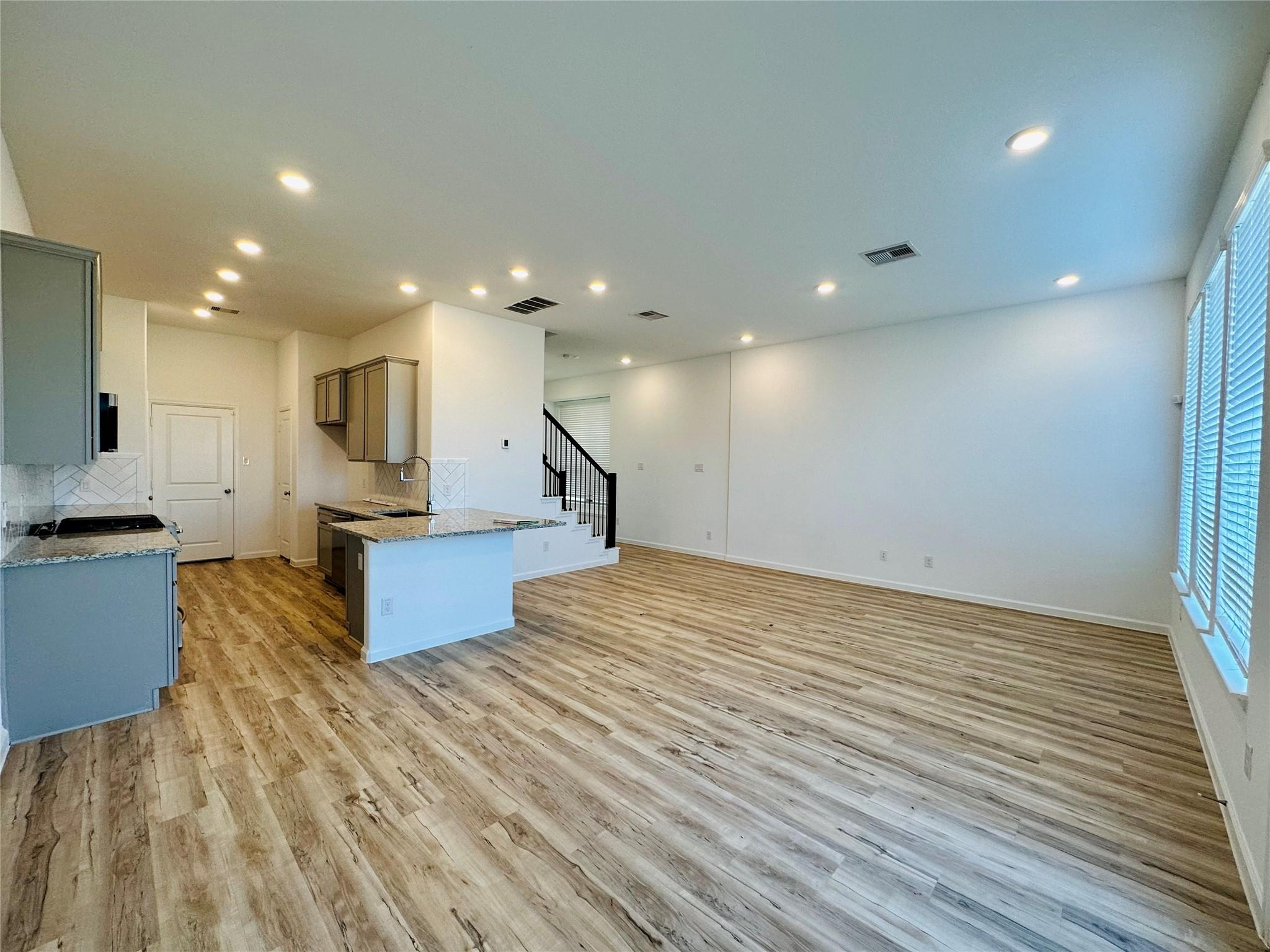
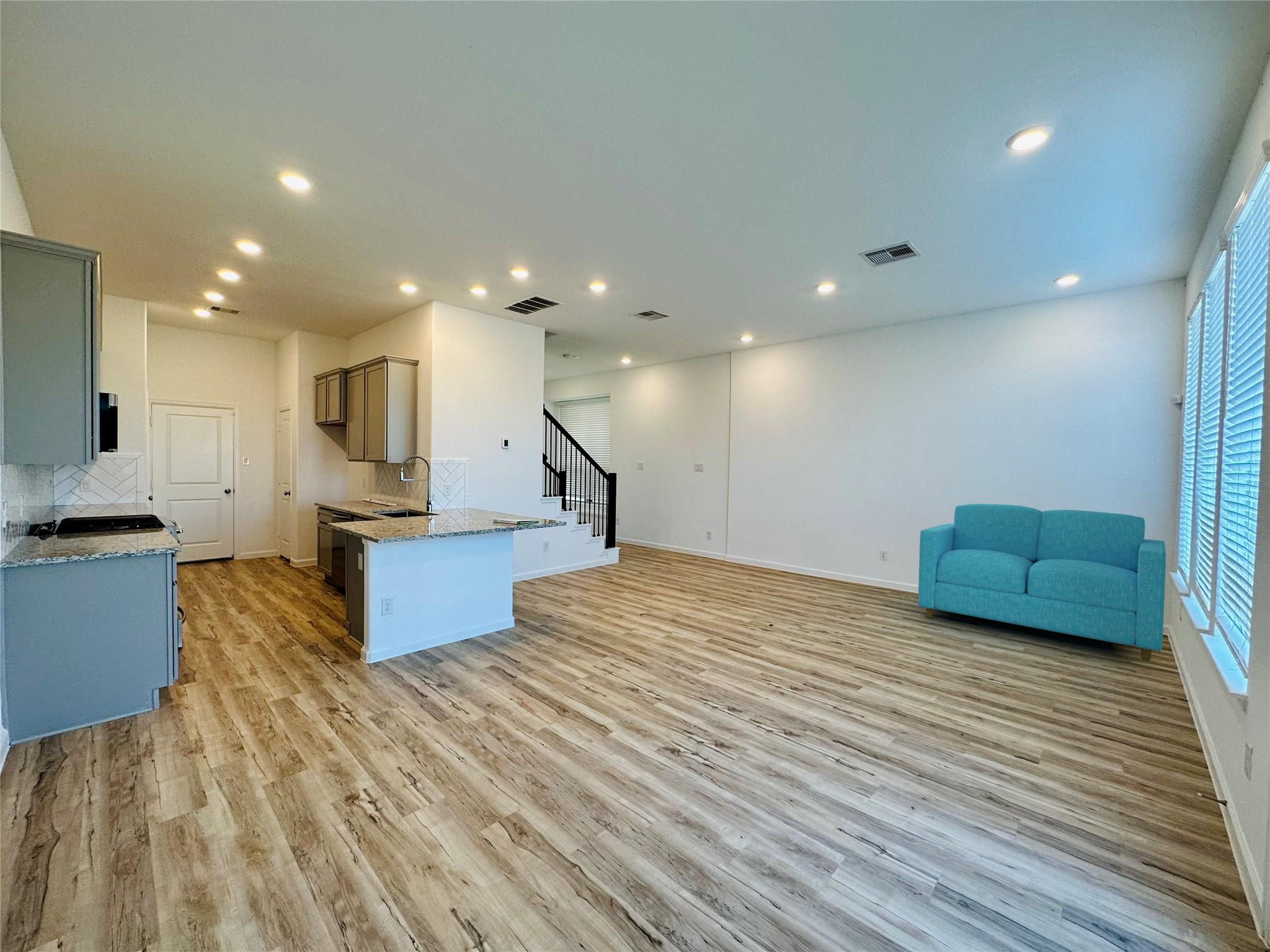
+ sofa (1035, 566)
